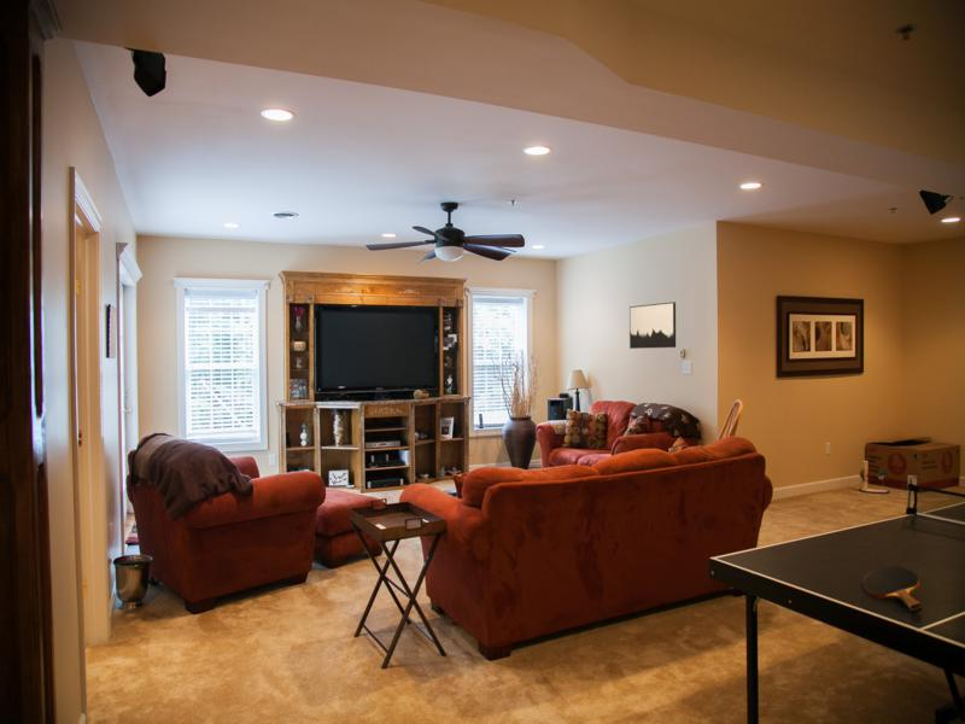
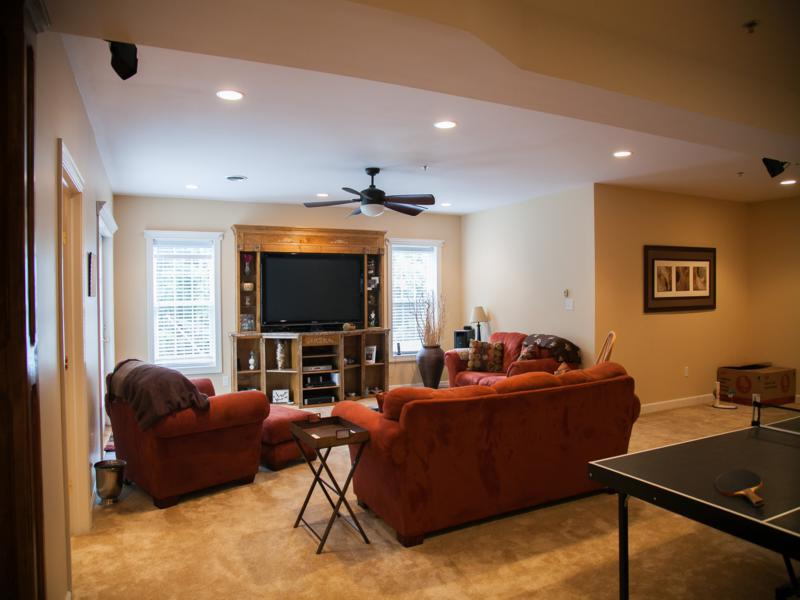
- wall art (651, 326)
